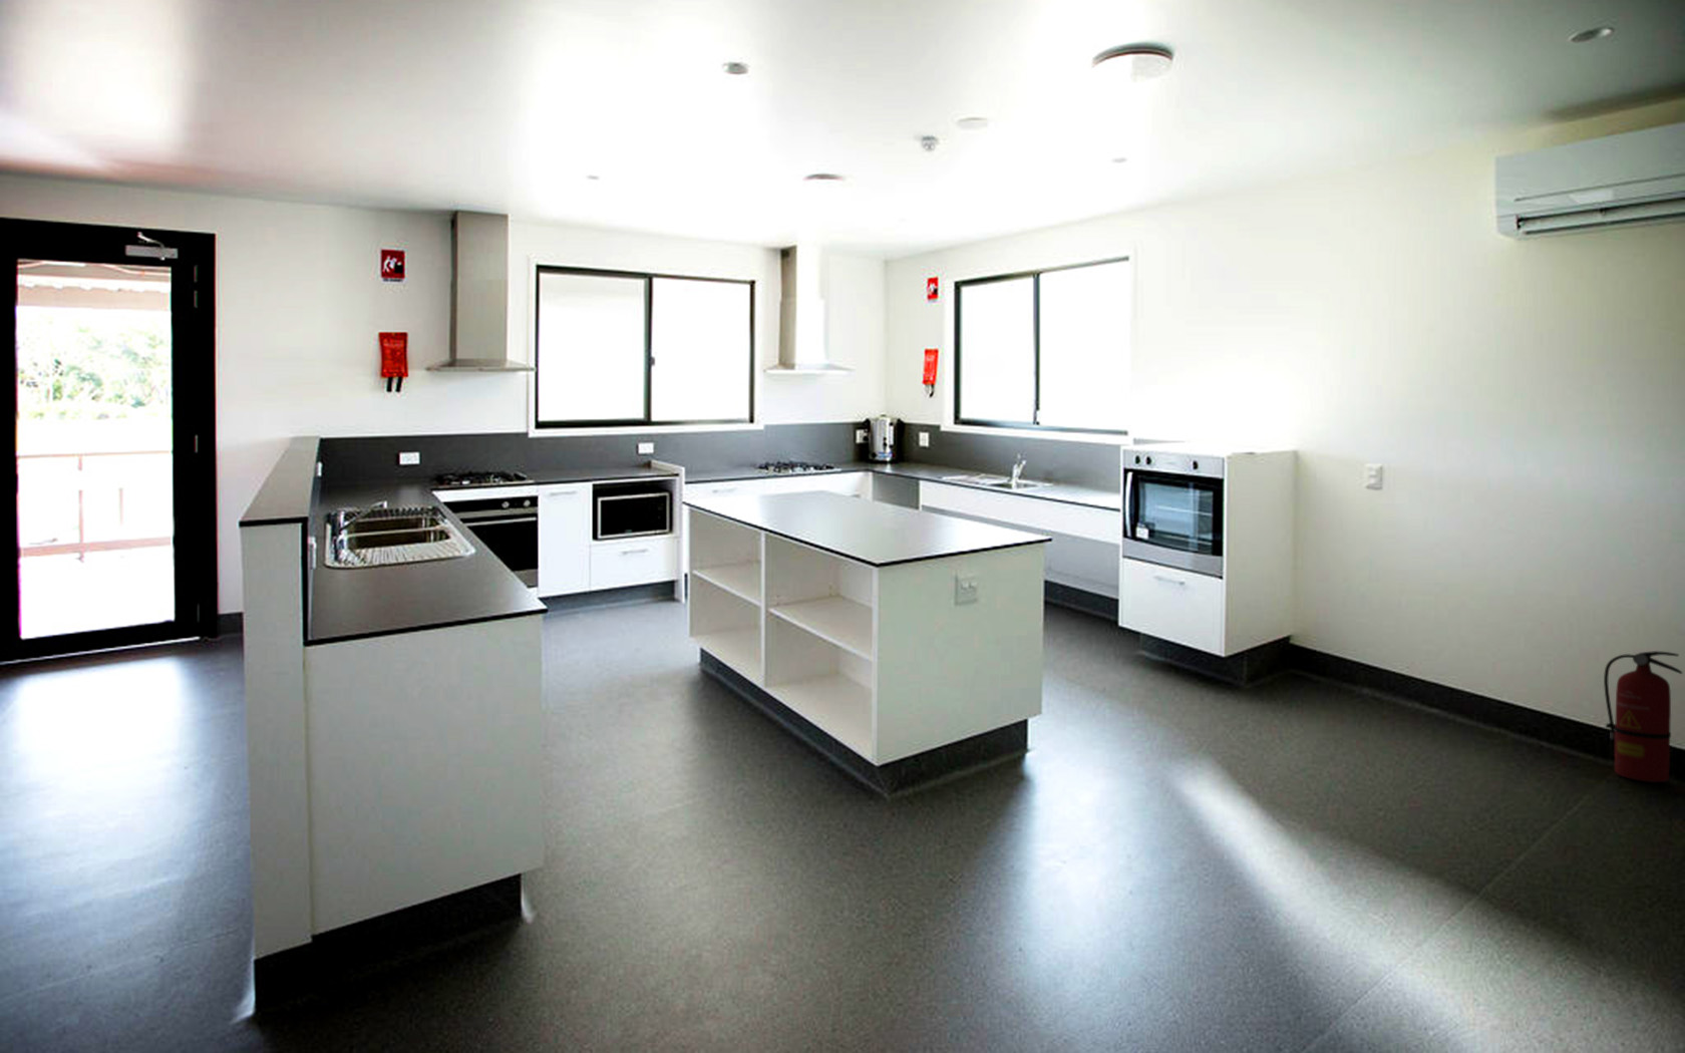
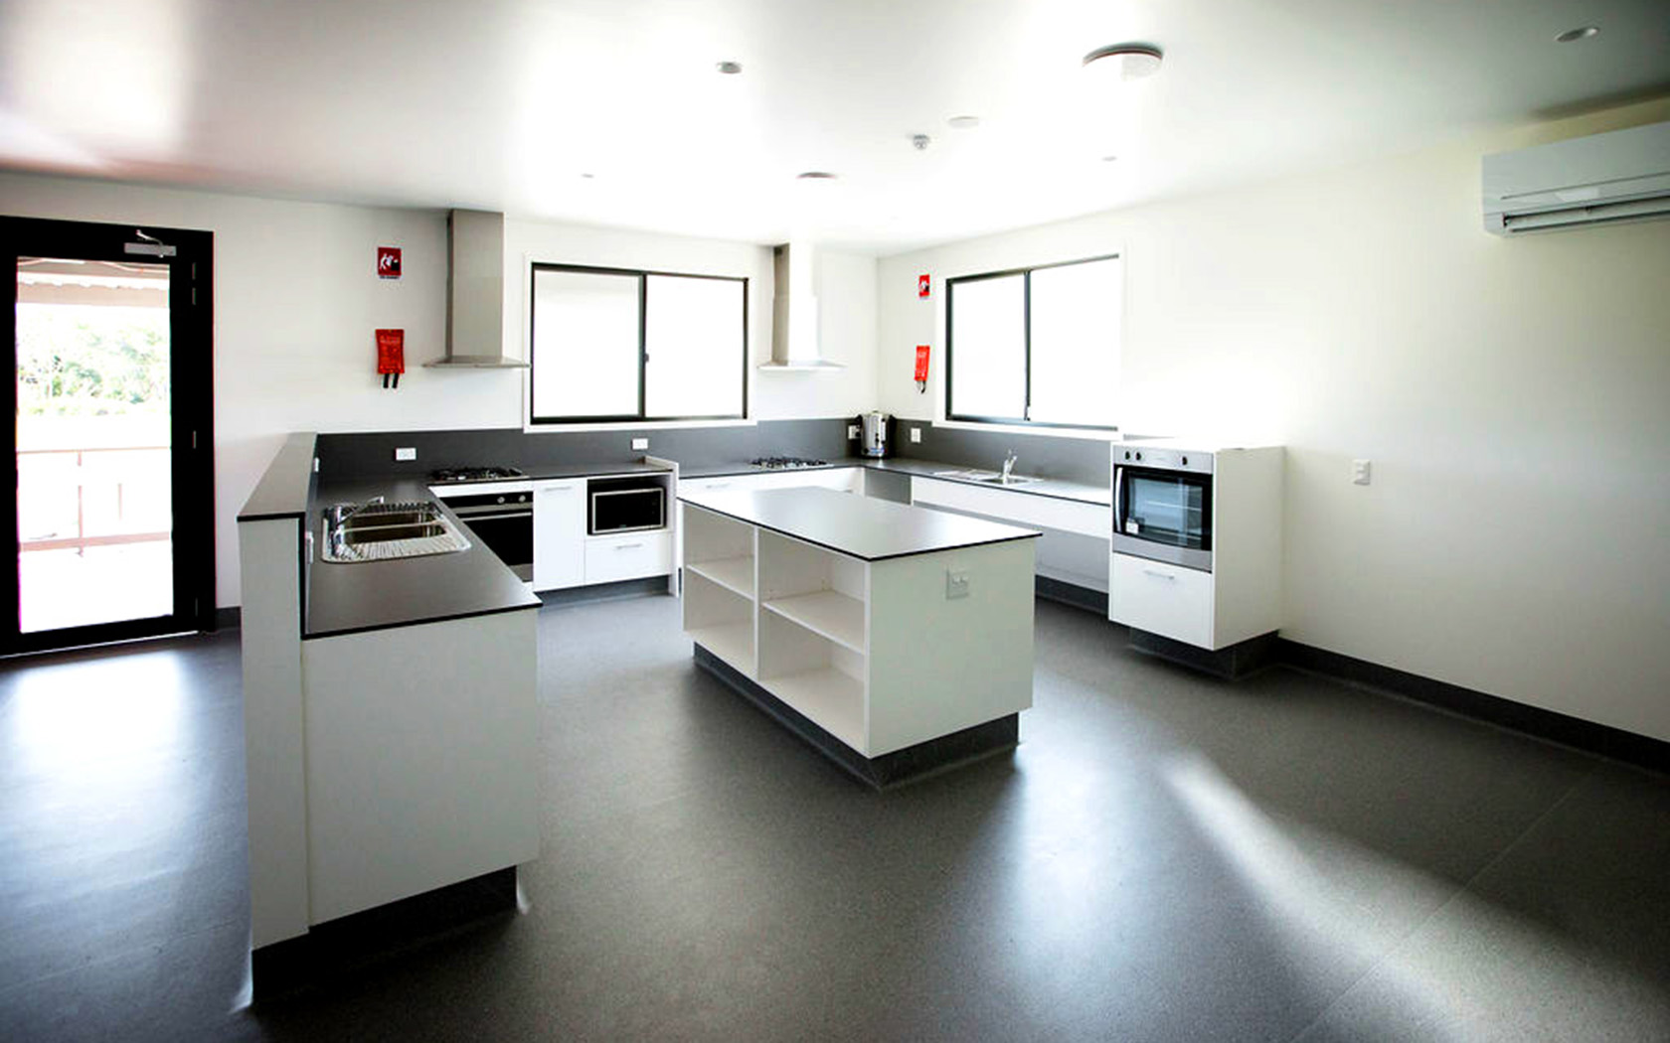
- fire extinguisher (1641, 713)
